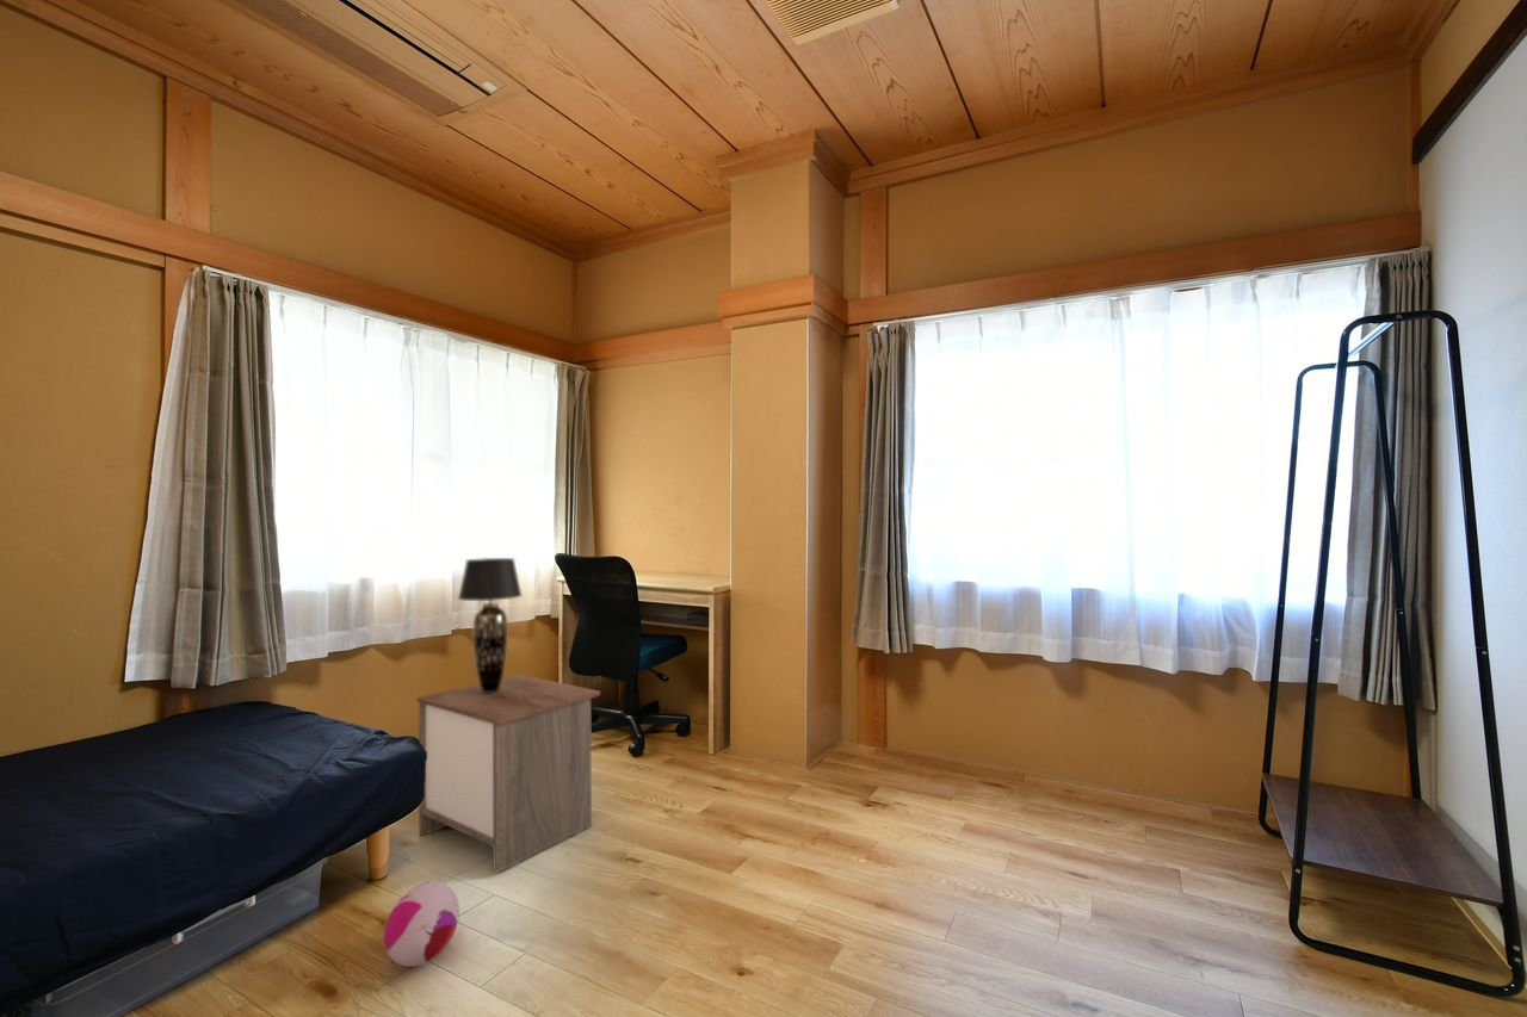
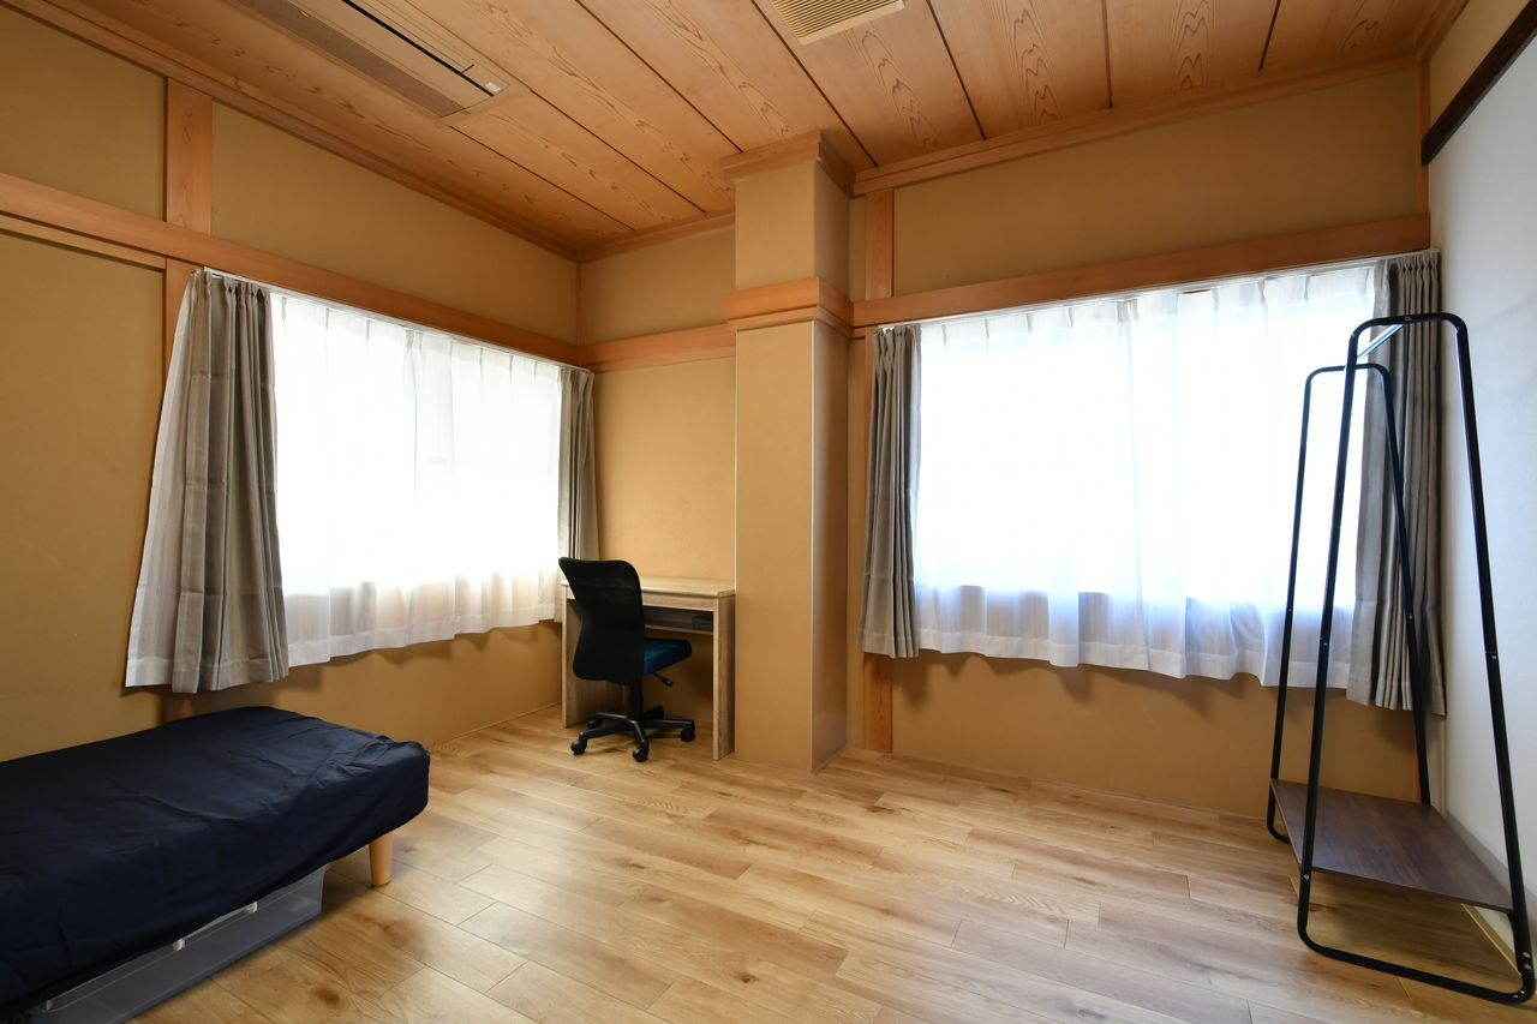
- plush toy (422, 922)
- table lamp (490, 625)
- nightstand (511, 761)
